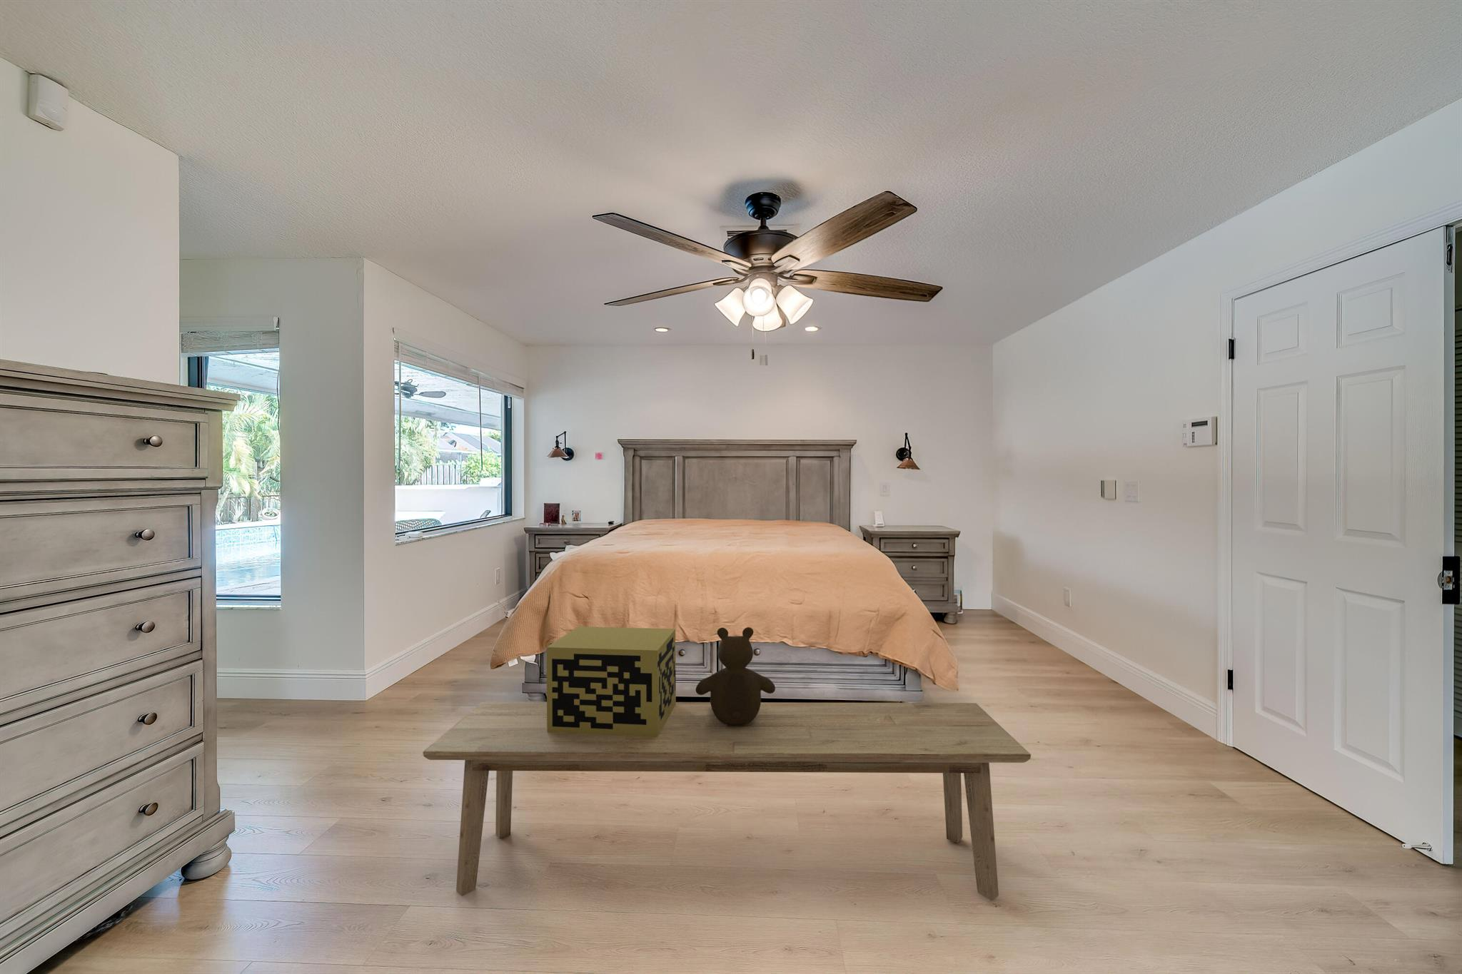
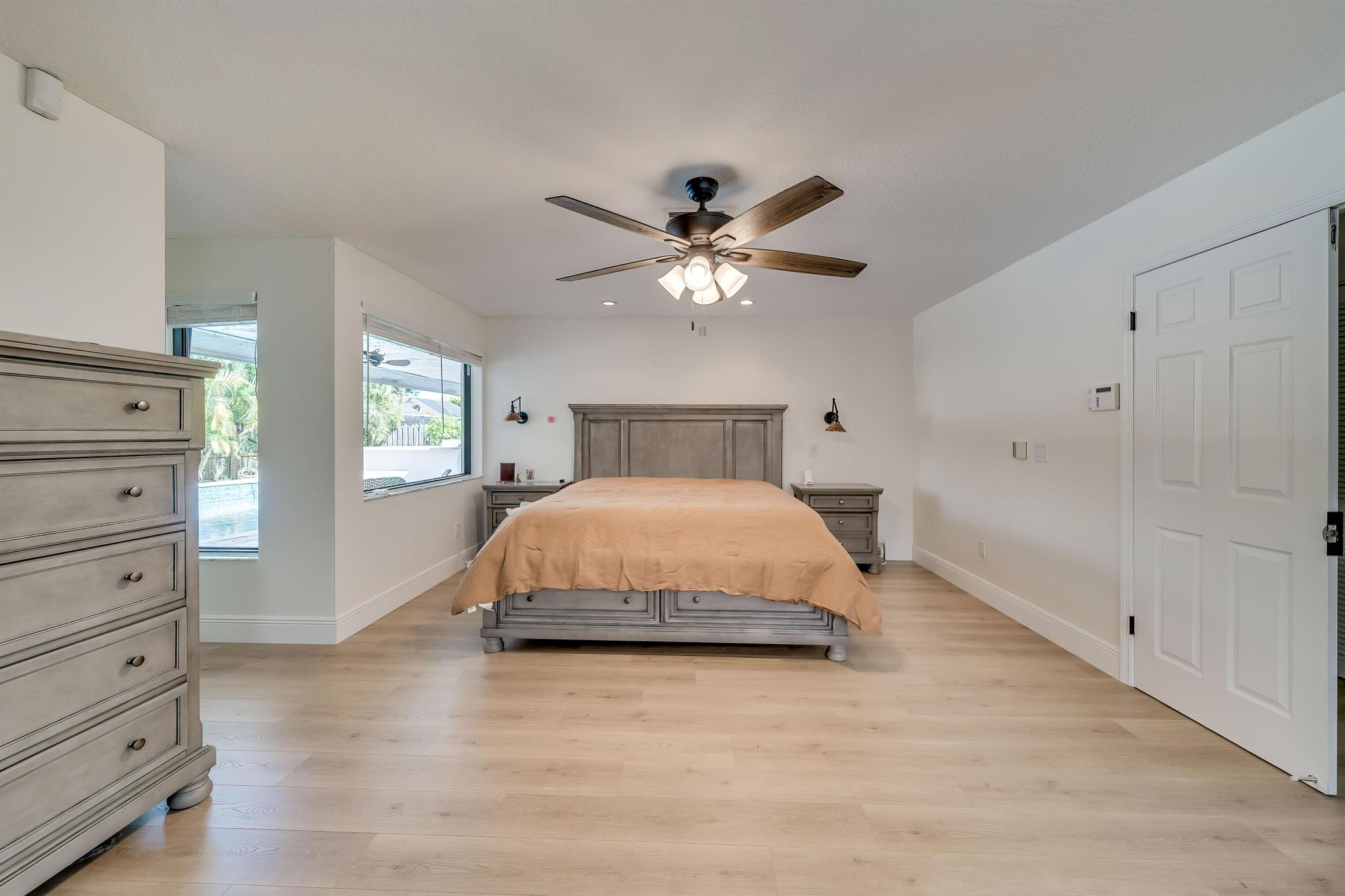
- bench (726, 772)
- teddy bear (735, 670)
- decorative box (614, 676)
